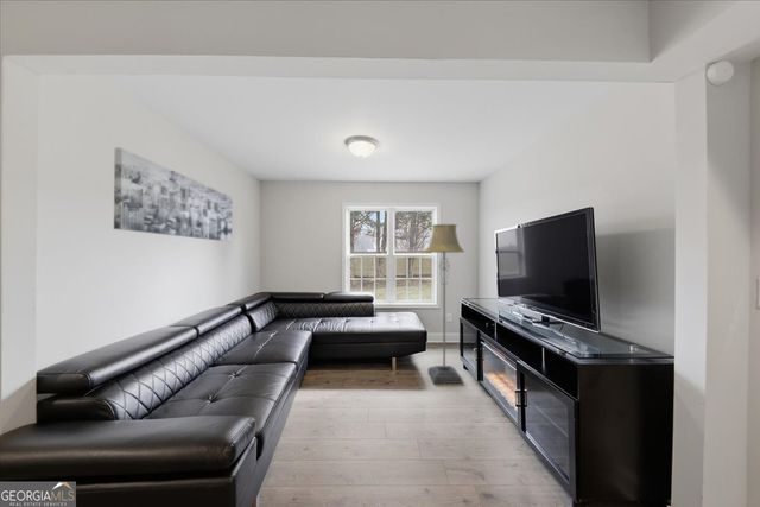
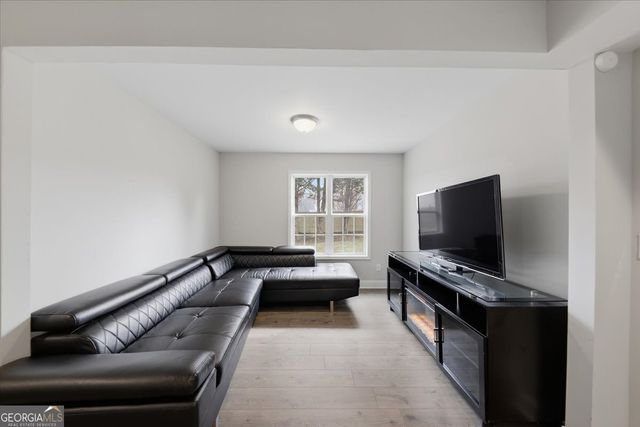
- floor lamp (444, 300)
- wall art (190, 208)
